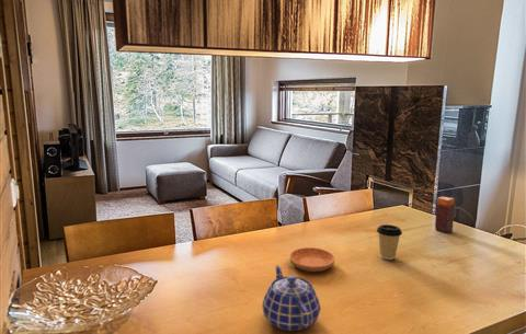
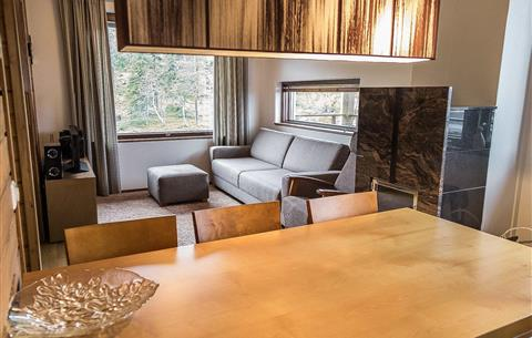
- coffee cup (388, 241)
- candle (444, 214)
- saucer (311, 260)
- teapot (289, 297)
